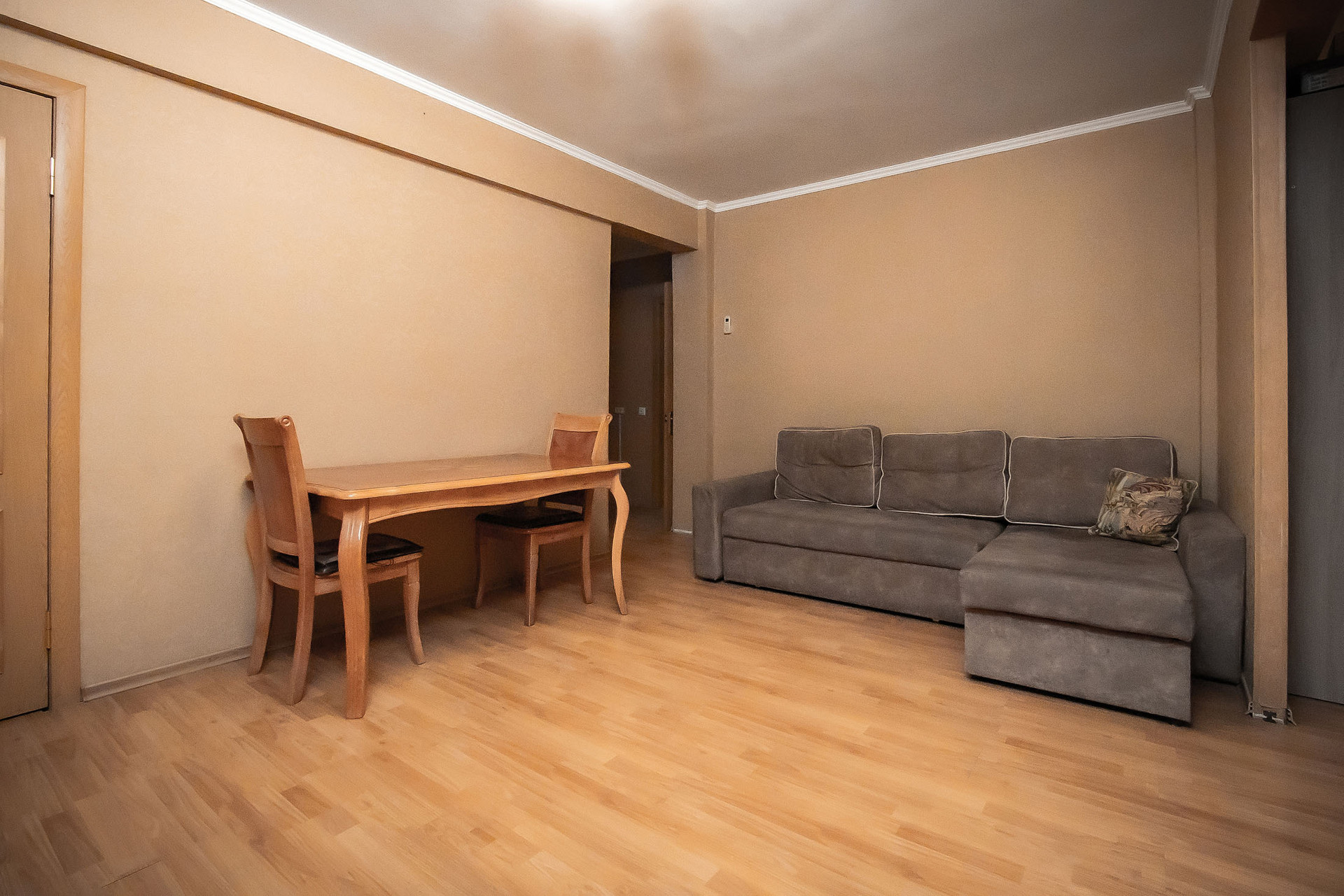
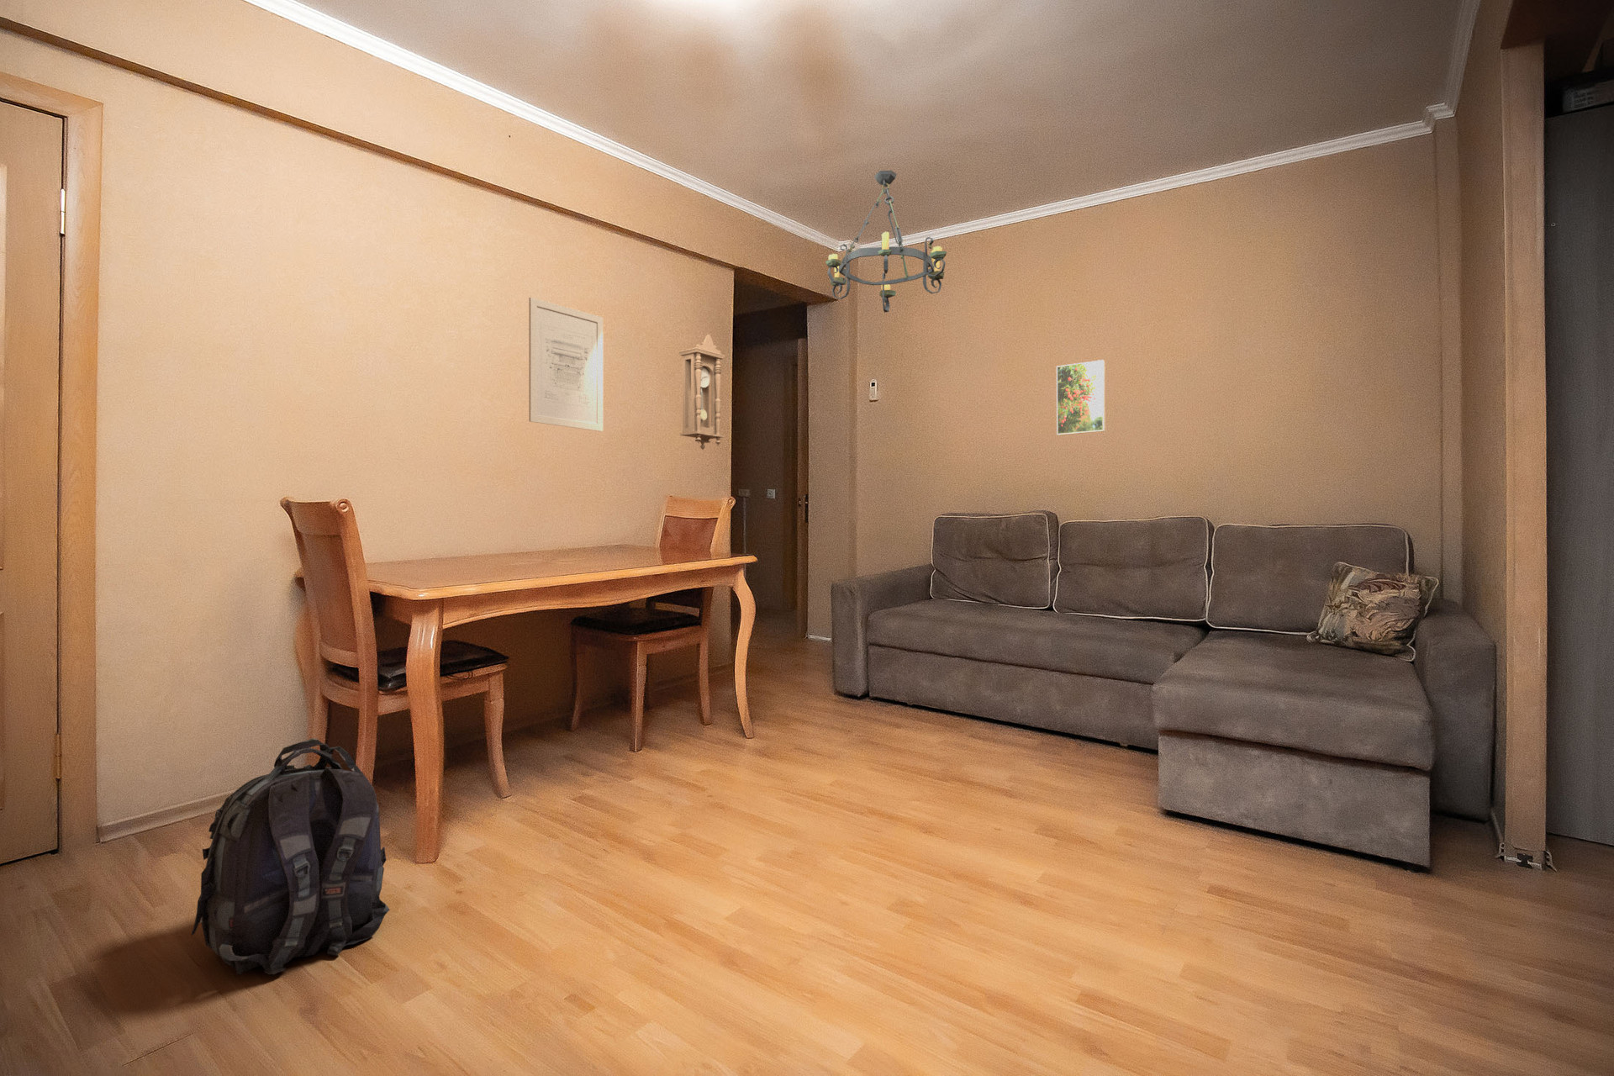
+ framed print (1080, 397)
+ chandelier (886, 235)
+ backpack (298, 838)
+ wall art (567, 366)
+ pendulum clock (701, 393)
